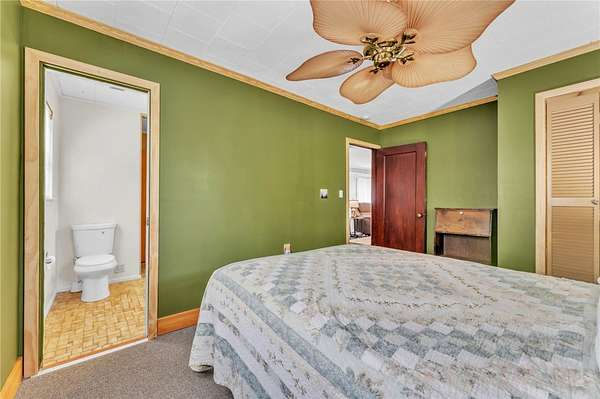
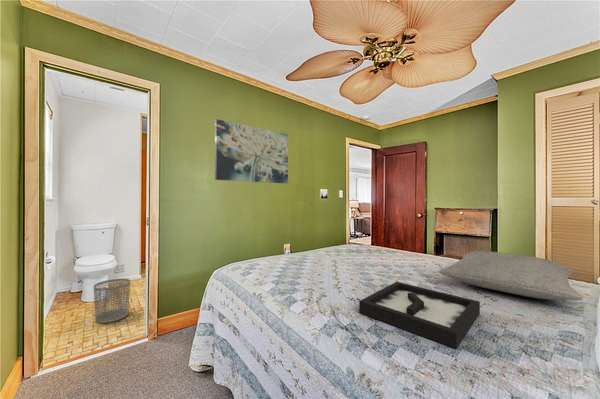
+ decorative tray (419, 307)
+ pillow (506, 271)
+ wall art (255, 154)
+ waste bin (112, 300)
